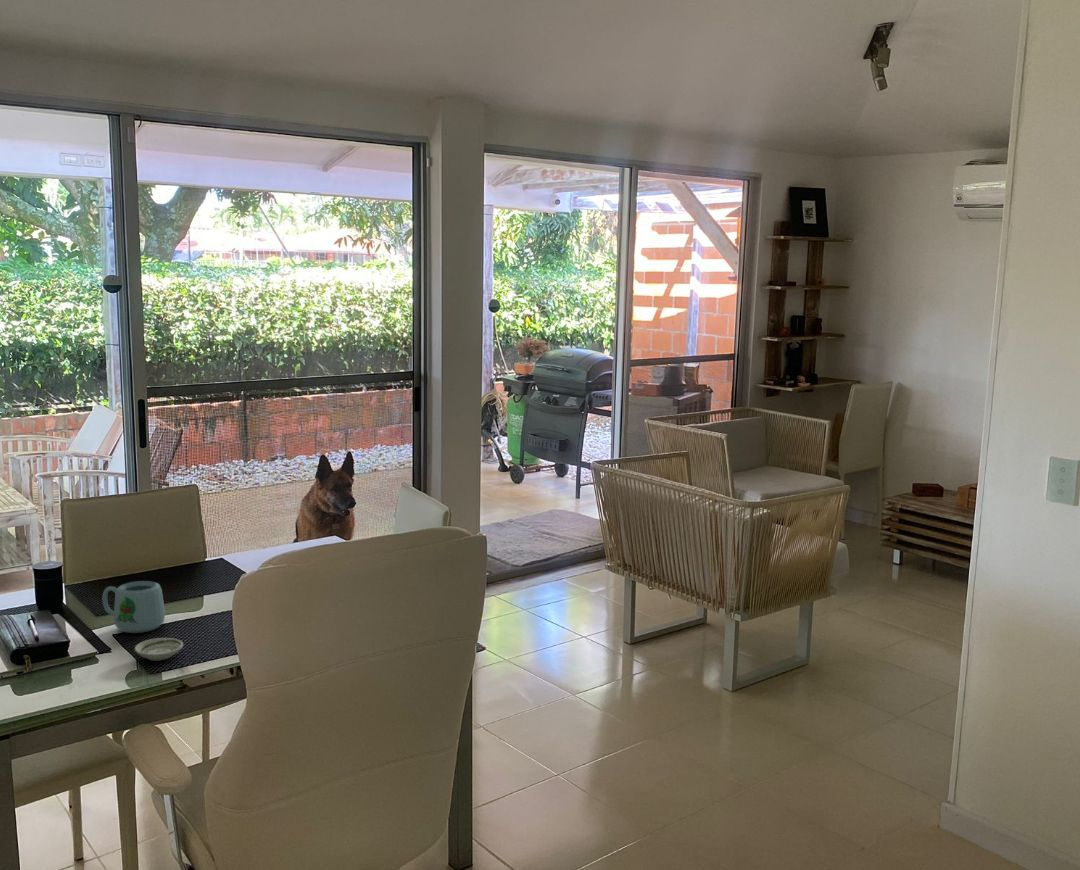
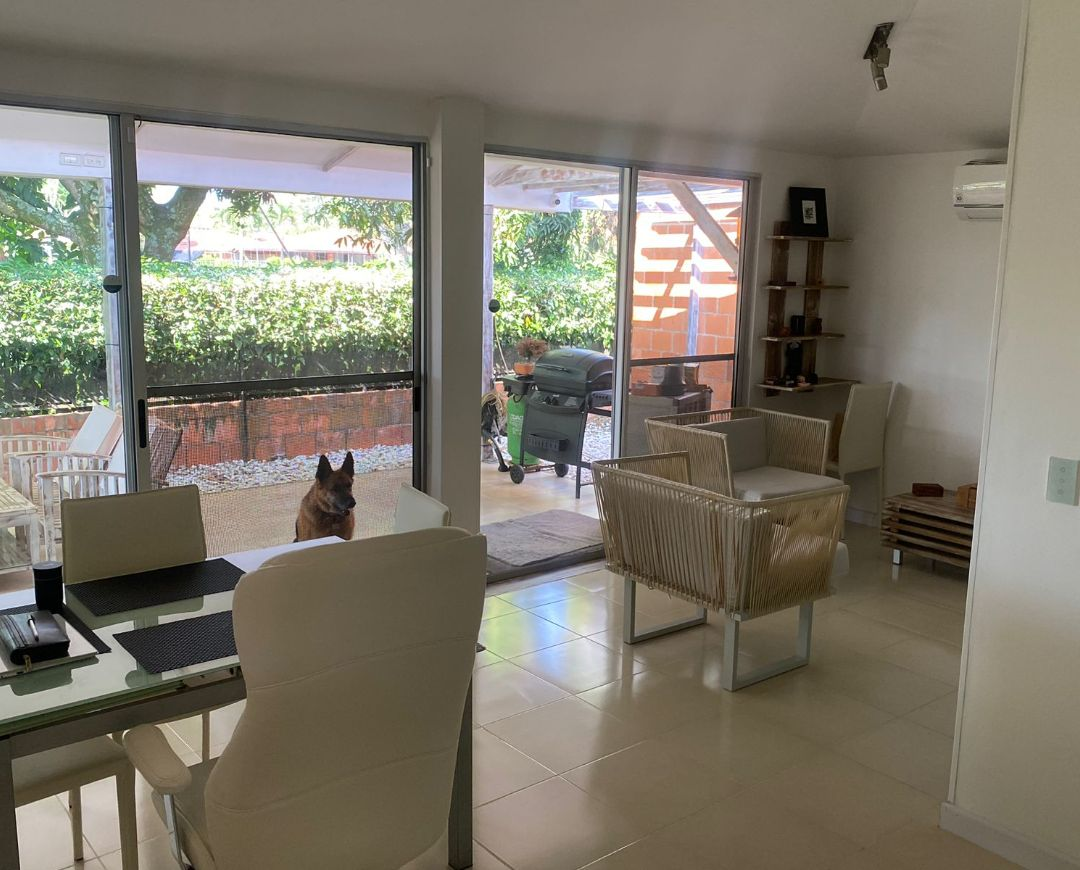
- saucer (159, 650)
- mug (131, 605)
